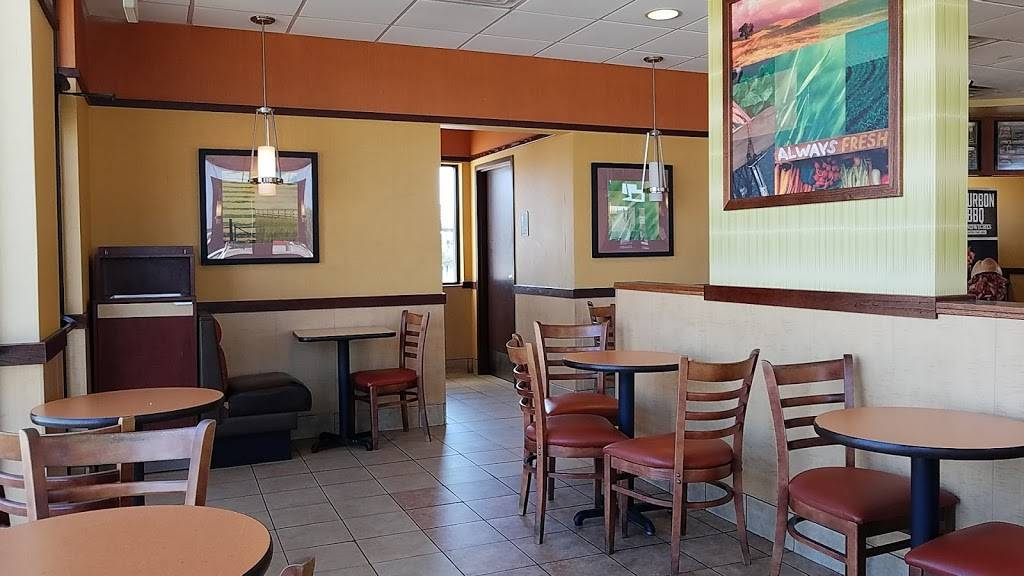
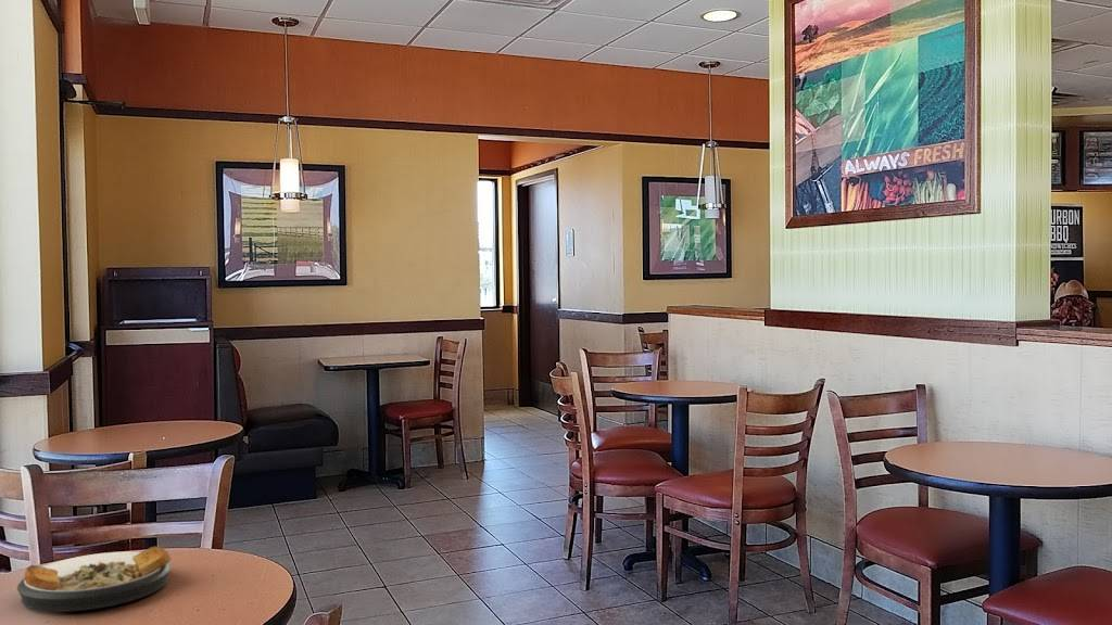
+ plate (97, 573)
